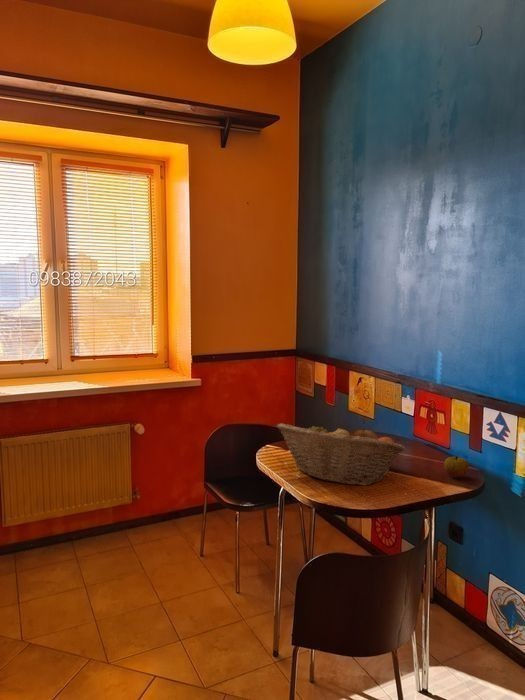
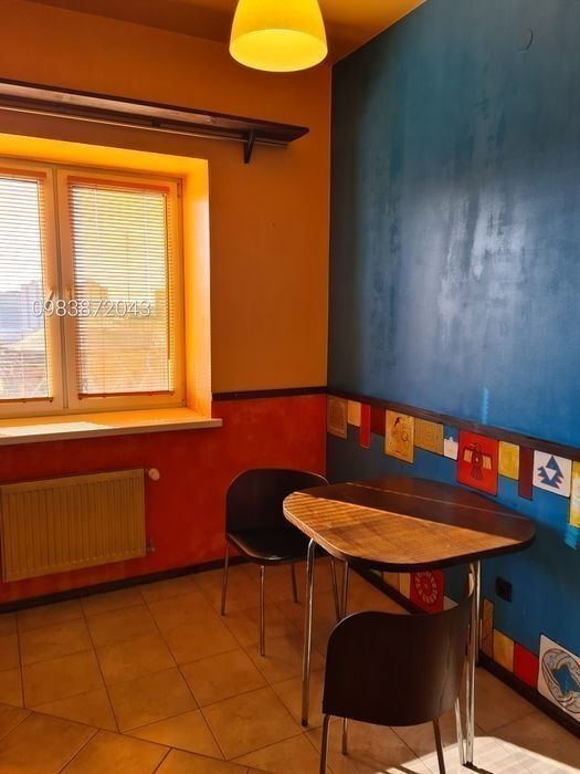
- fruit basket (338, 446)
- apple (456, 466)
